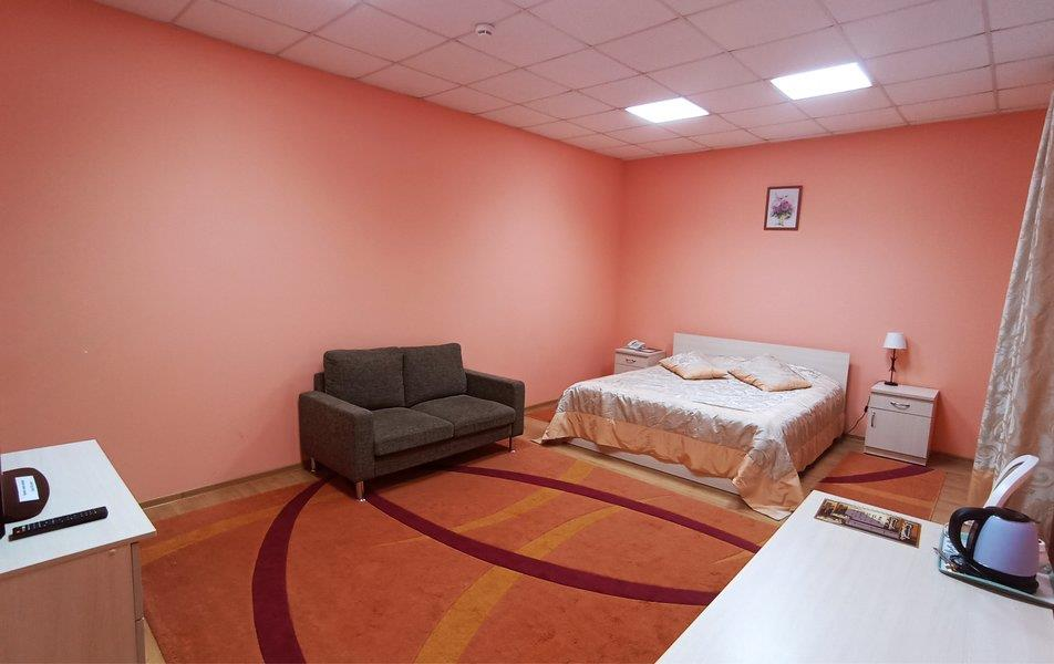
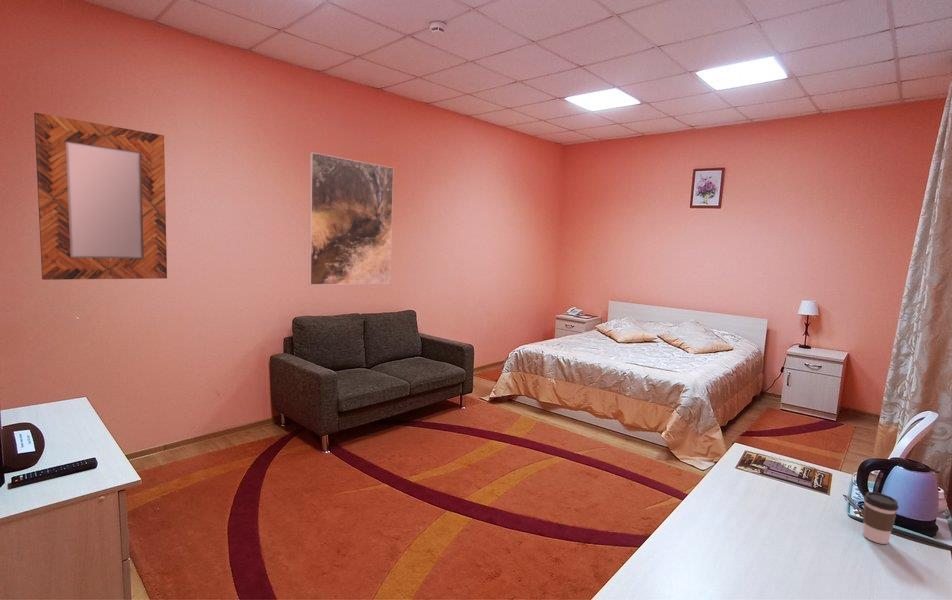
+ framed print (353, 223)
+ home mirror (106, 203)
+ coffee cup (878, 518)
